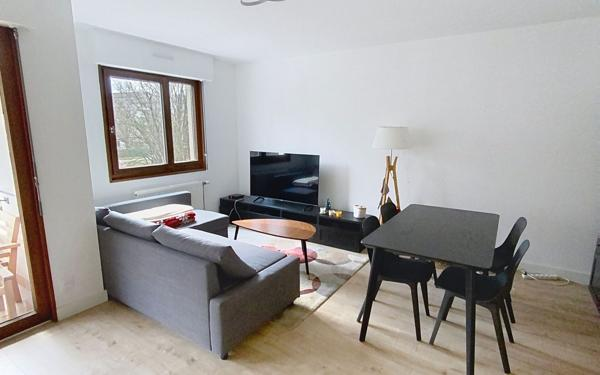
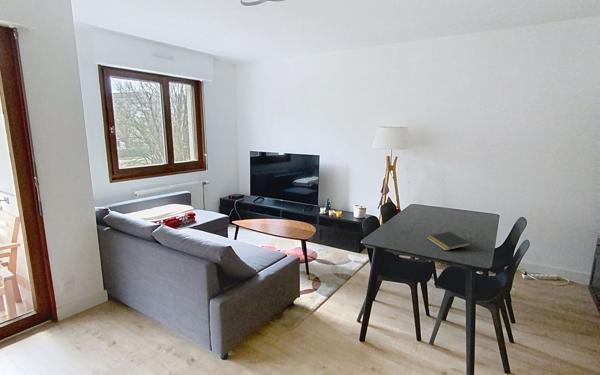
+ notepad (447, 240)
